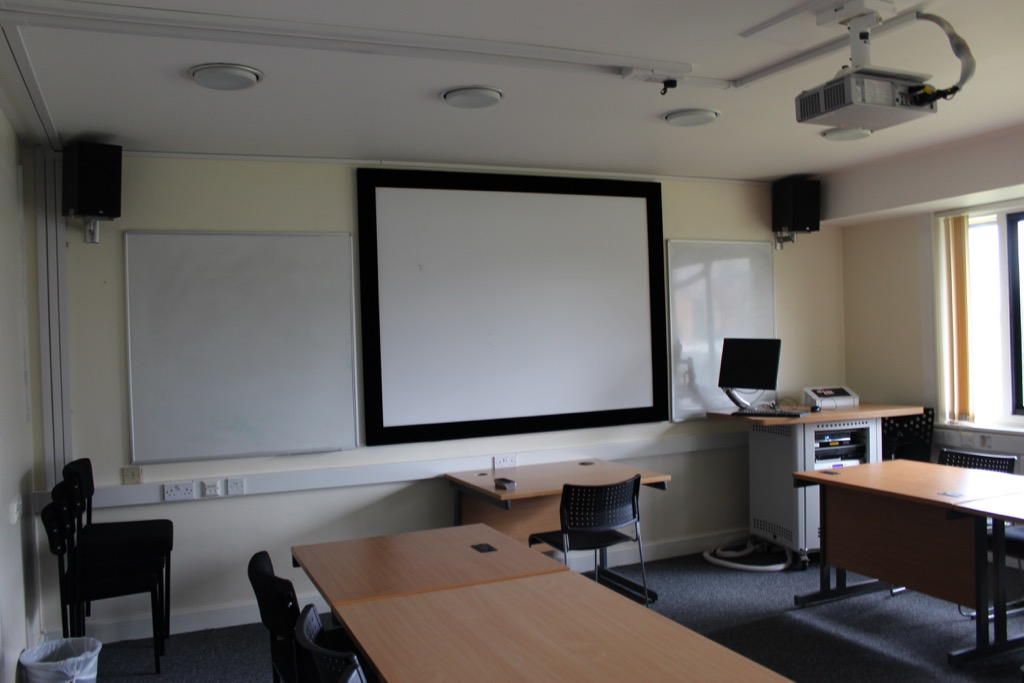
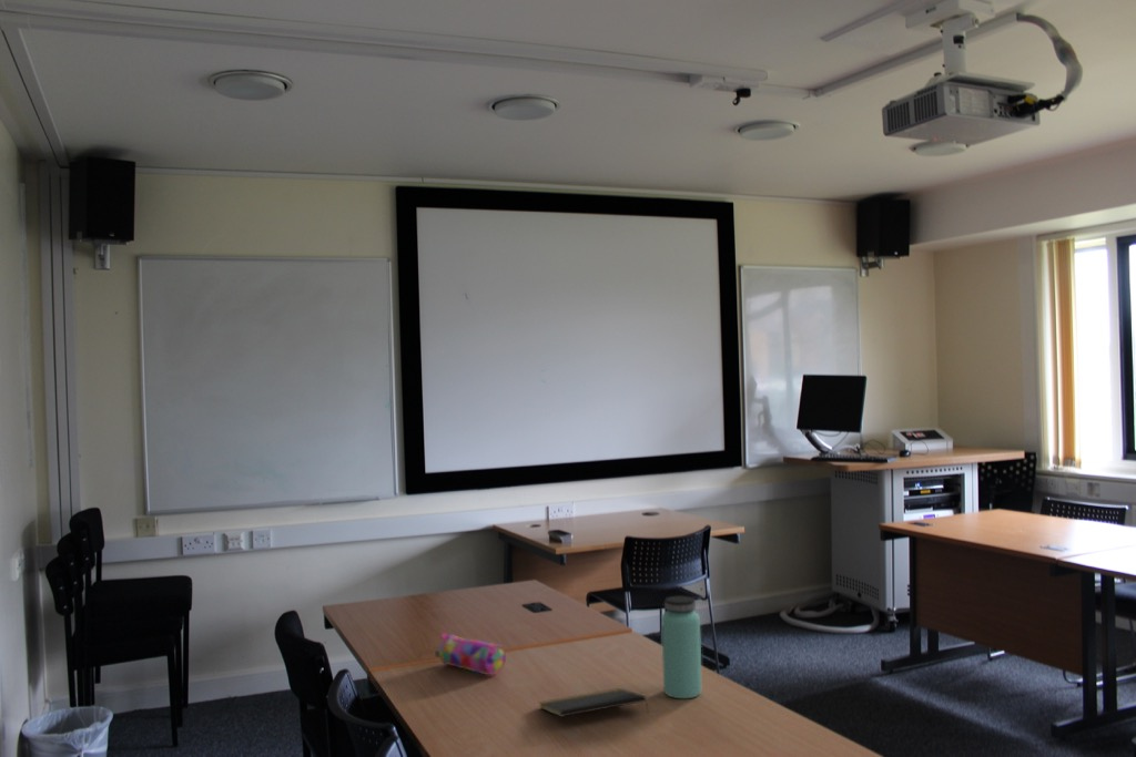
+ notepad (591, 702)
+ bottle (681, 645)
+ pencil case (470, 654)
